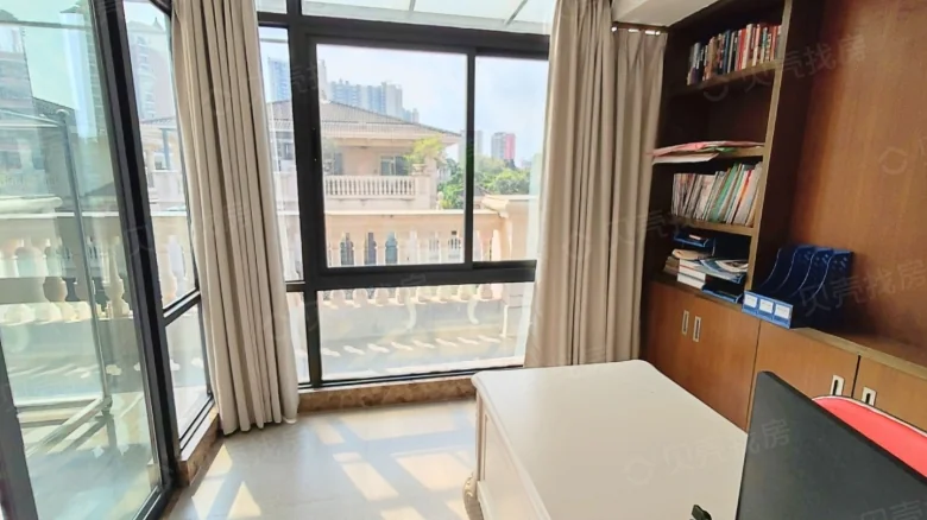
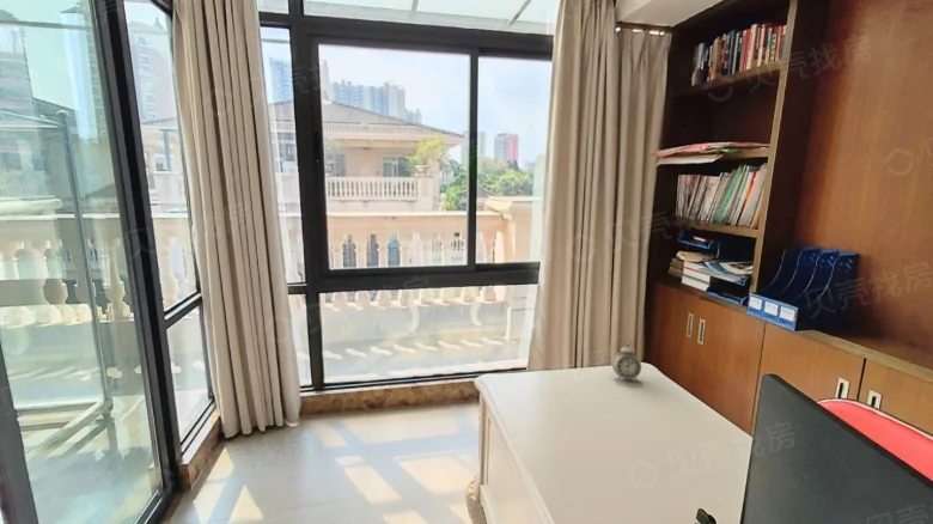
+ alarm clock (627, 360)
